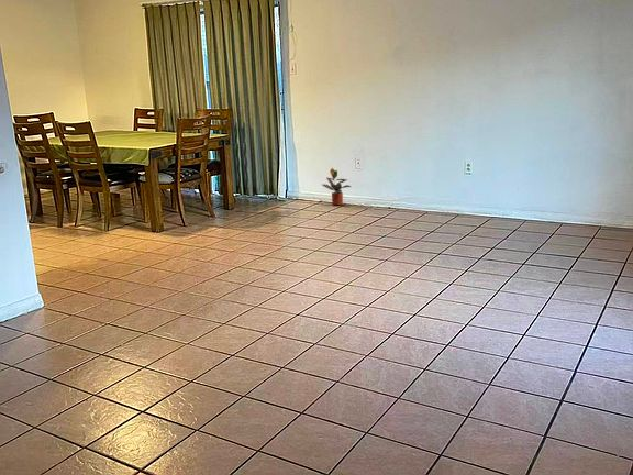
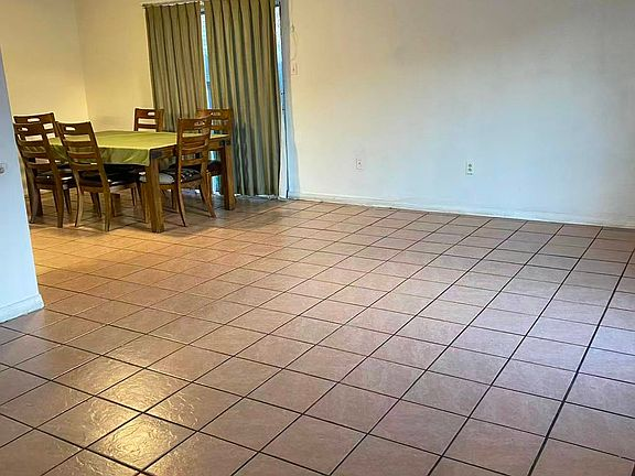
- potted plant (335, 187)
